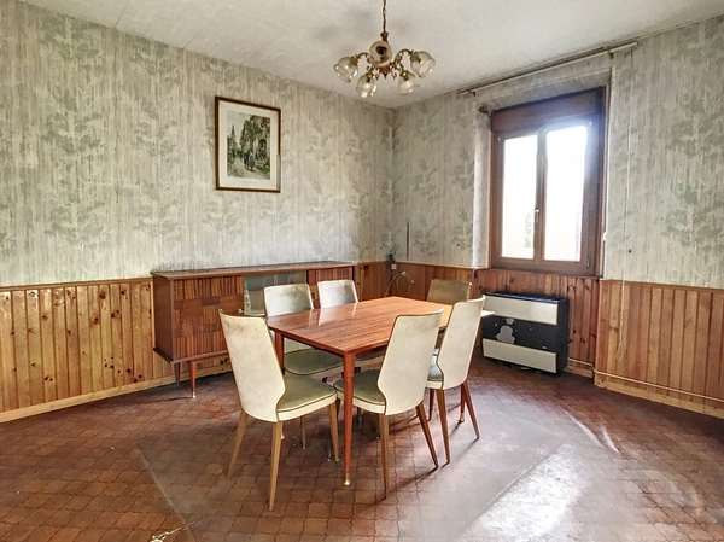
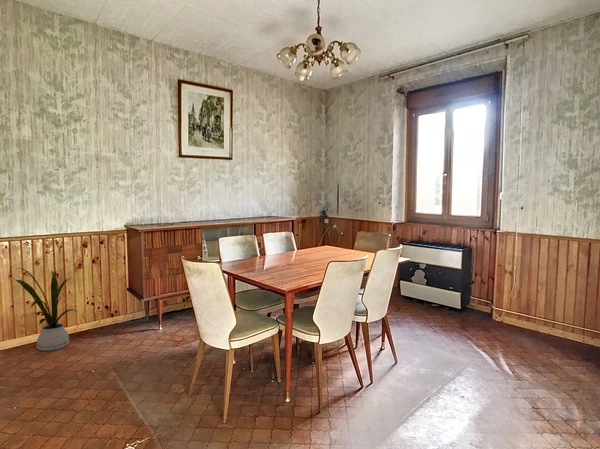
+ house plant (47, 305)
